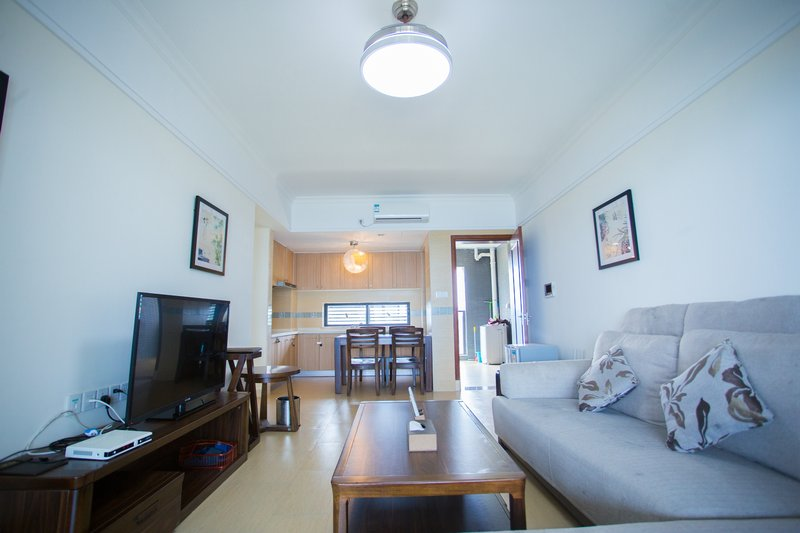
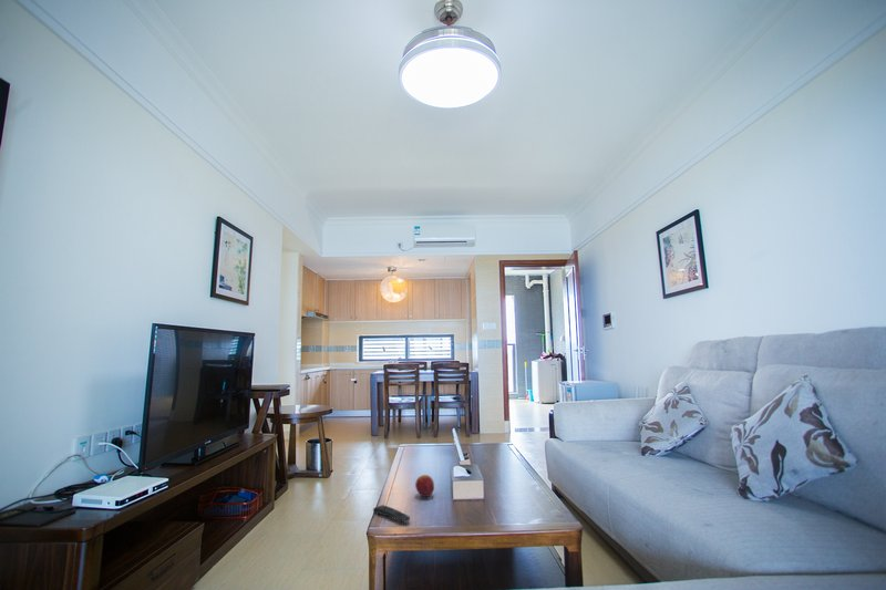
+ remote control (392, 514)
+ fruit (424, 485)
